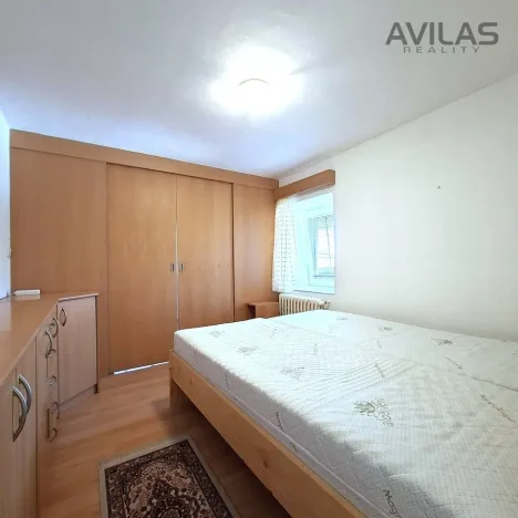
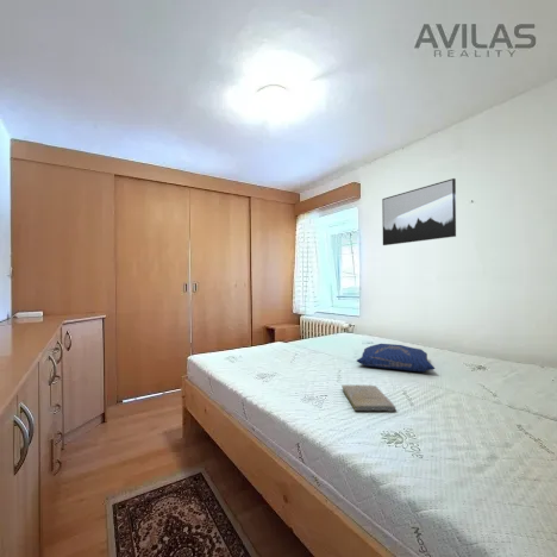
+ book (365, 396)
+ wall art (414, 215)
+ cushion (395, 356)
